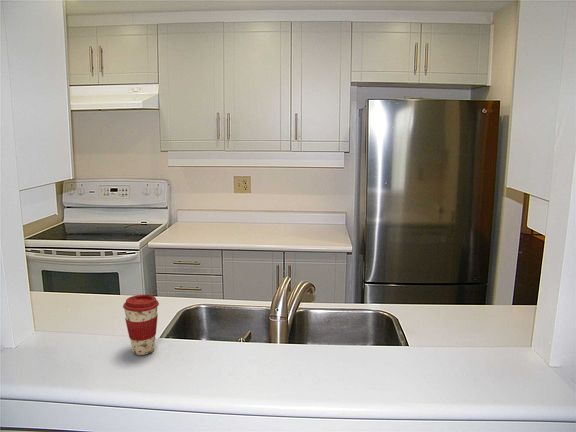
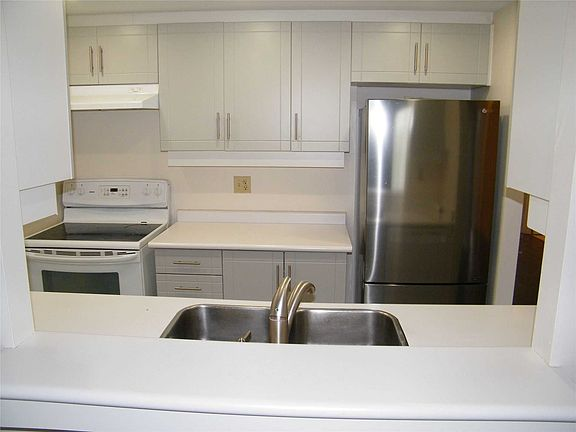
- coffee cup (142, 324)
